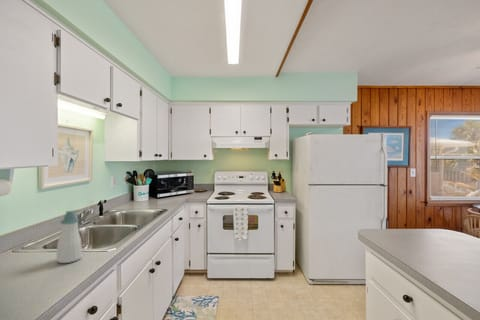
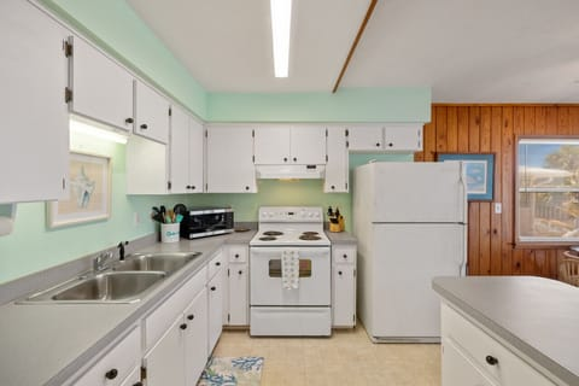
- soap bottle (69, 235)
